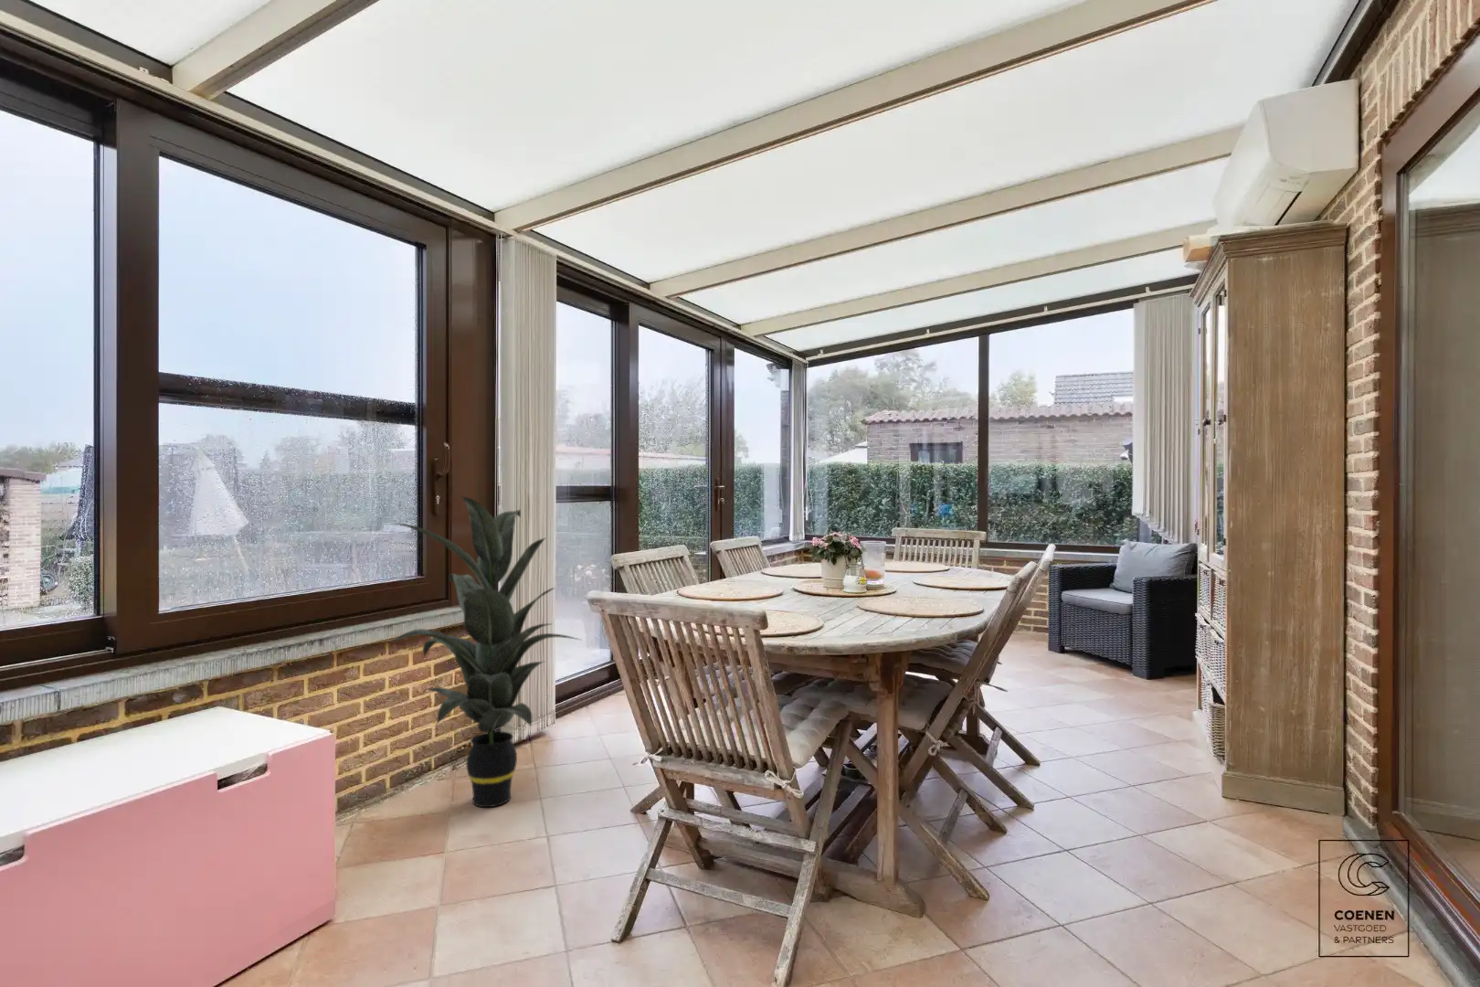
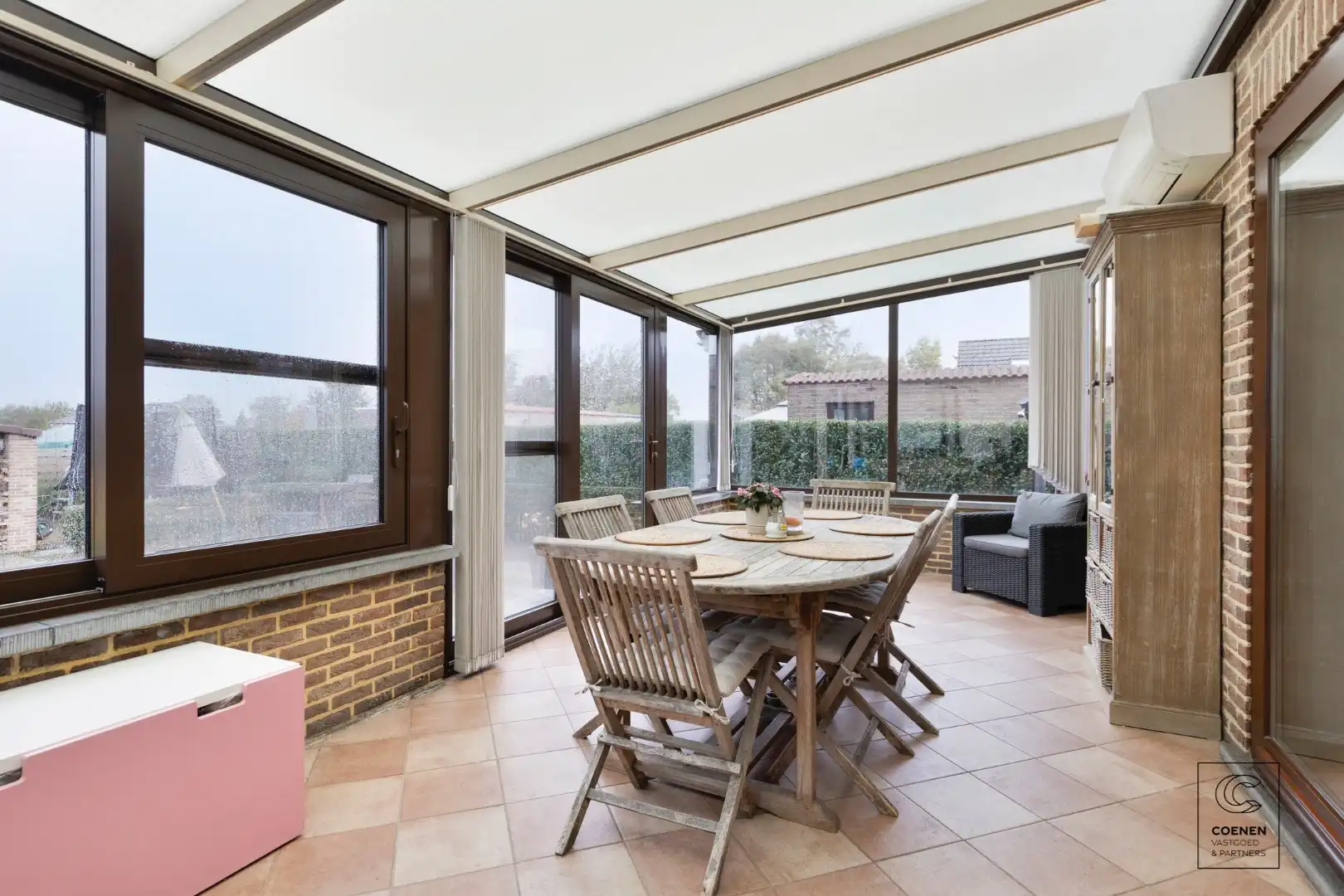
- indoor plant (478, 649)
